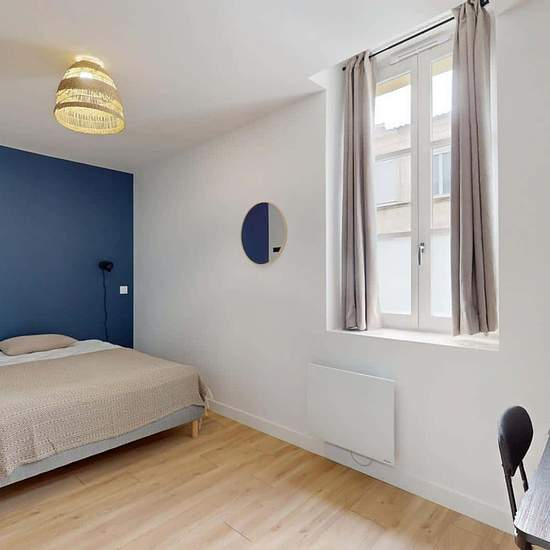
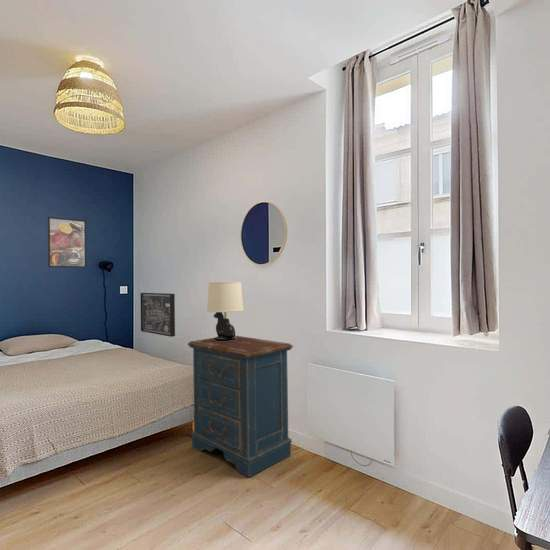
+ dresser (239, 396)
+ table lamp (225, 310)
+ wall art (156, 313)
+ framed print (67, 243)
